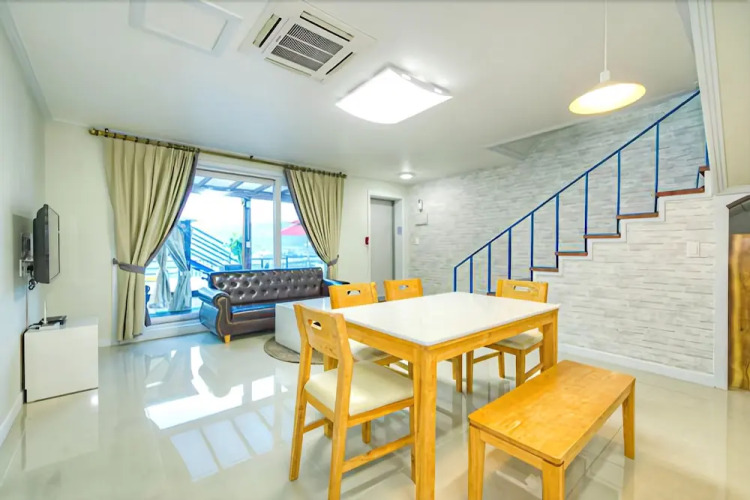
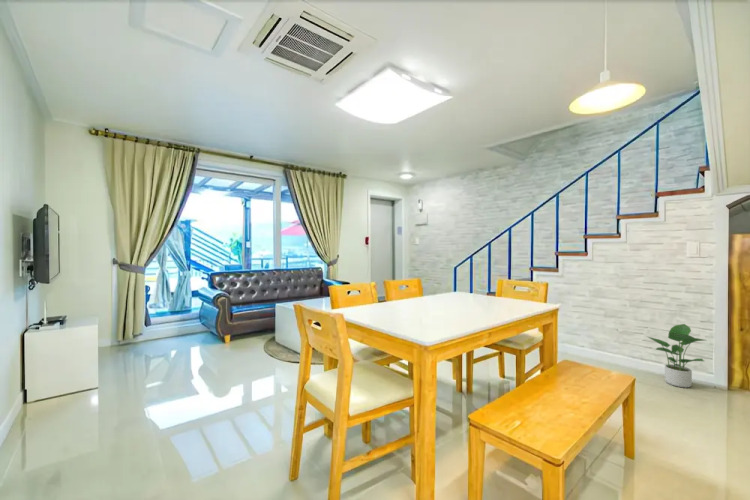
+ potted plant (675, 354)
